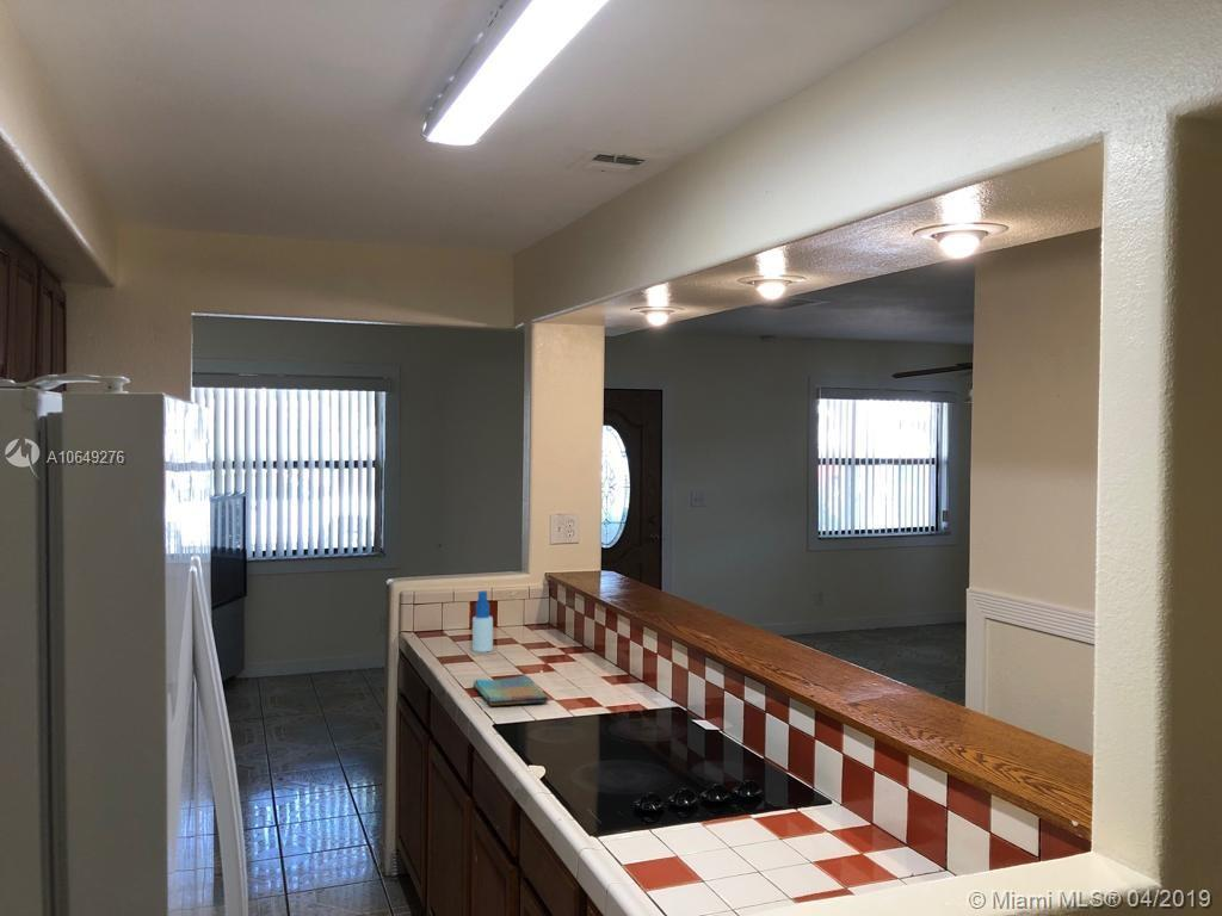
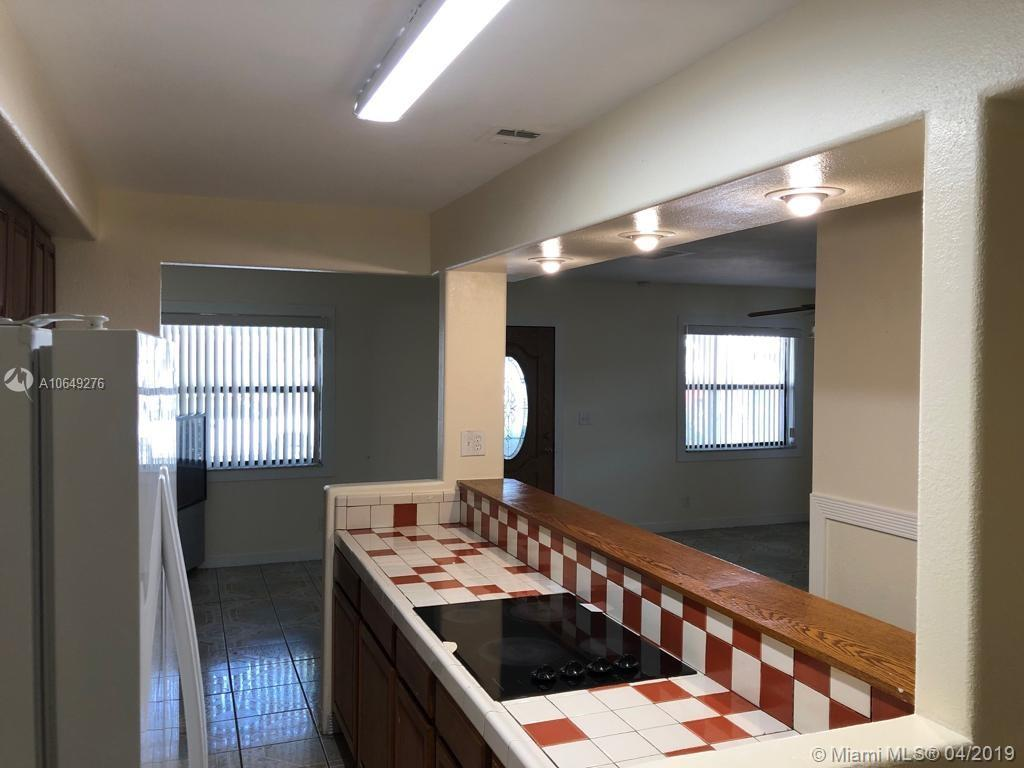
- spray bottle (482, 620)
- dish towel (510, 689)
